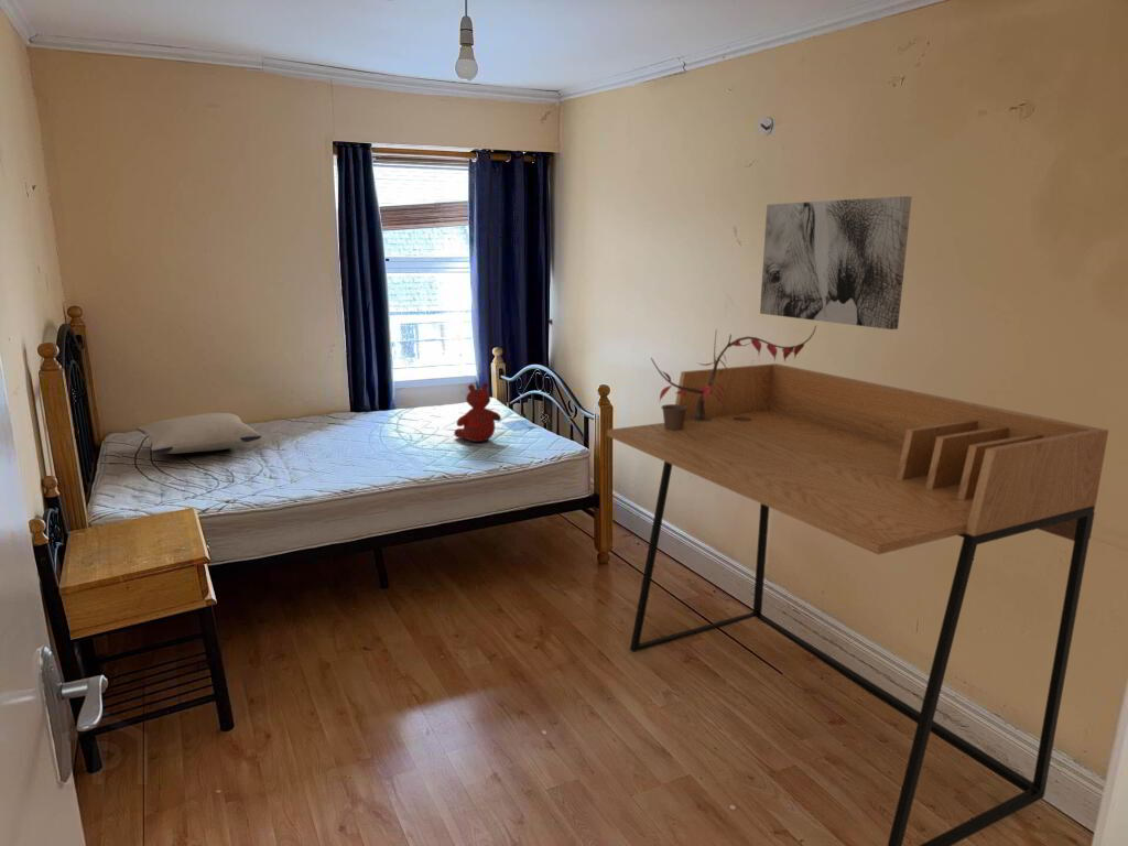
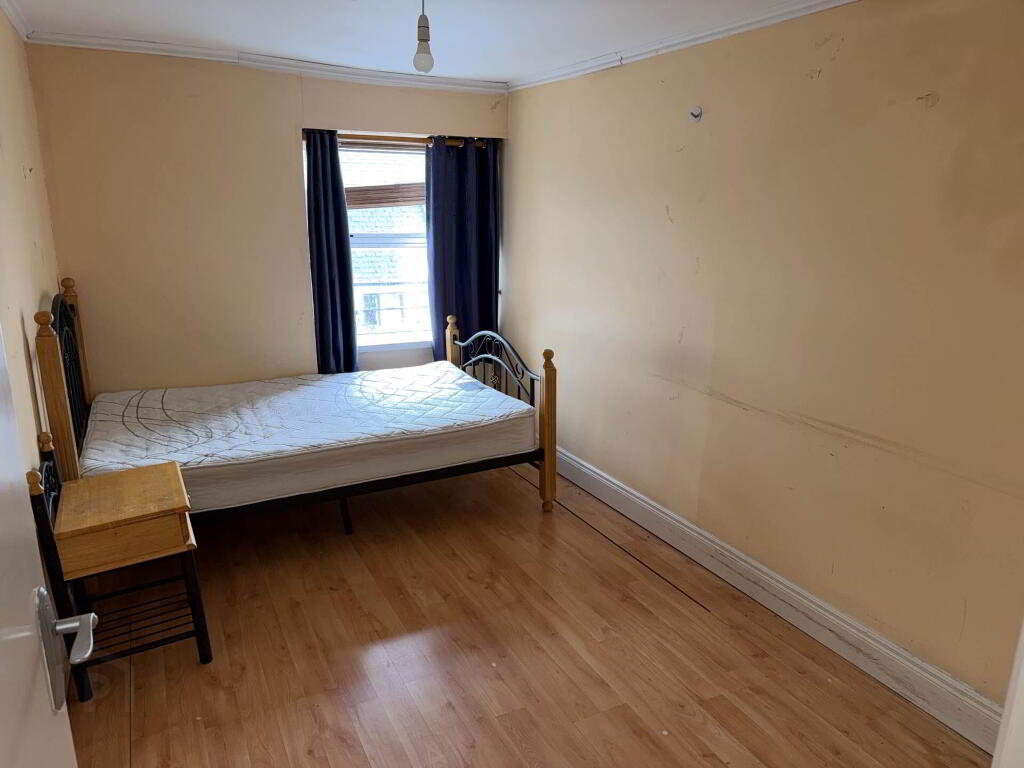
- potted plant (727, 372)
- pillow (198, 433)
- teddy bear (474, 411)
- wall art (826, 261)
- desk (764, 563)
